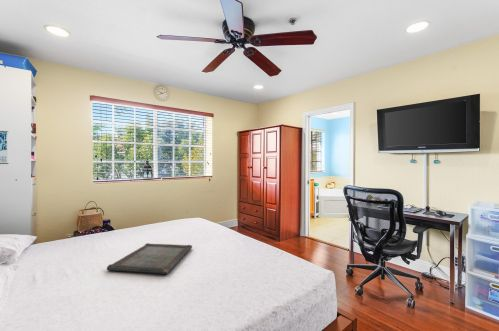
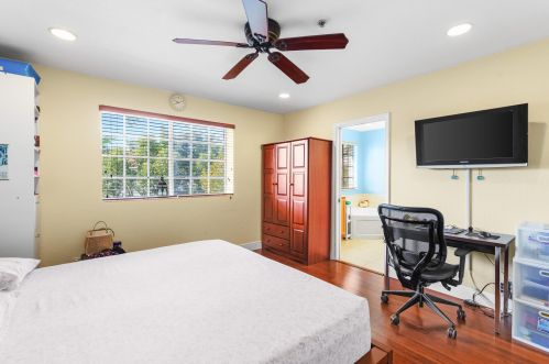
- serving tray (155, 256)
